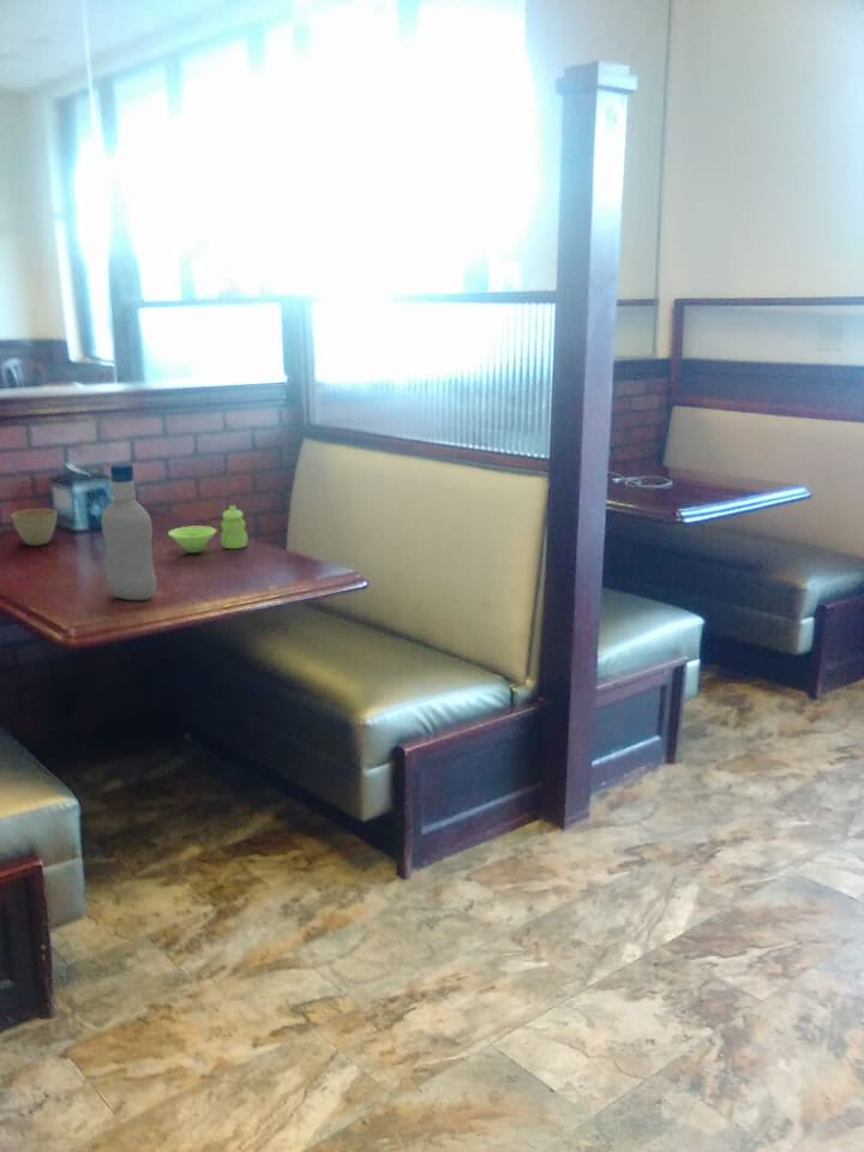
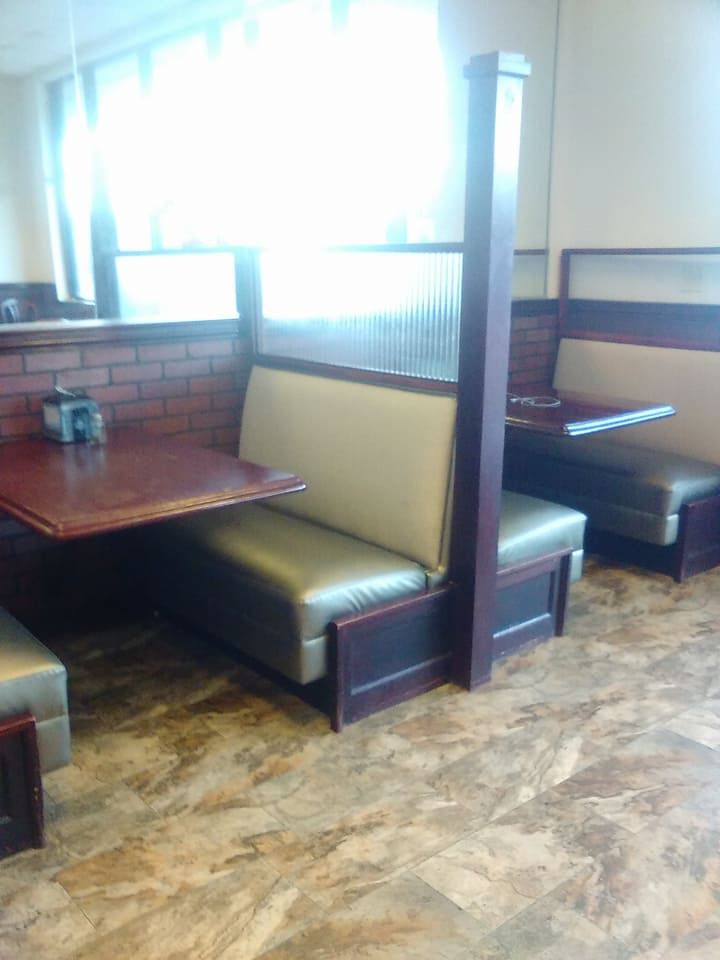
- bottle (126, 532)
- condiment set (208, 529)
- flower pot (35, 528)
